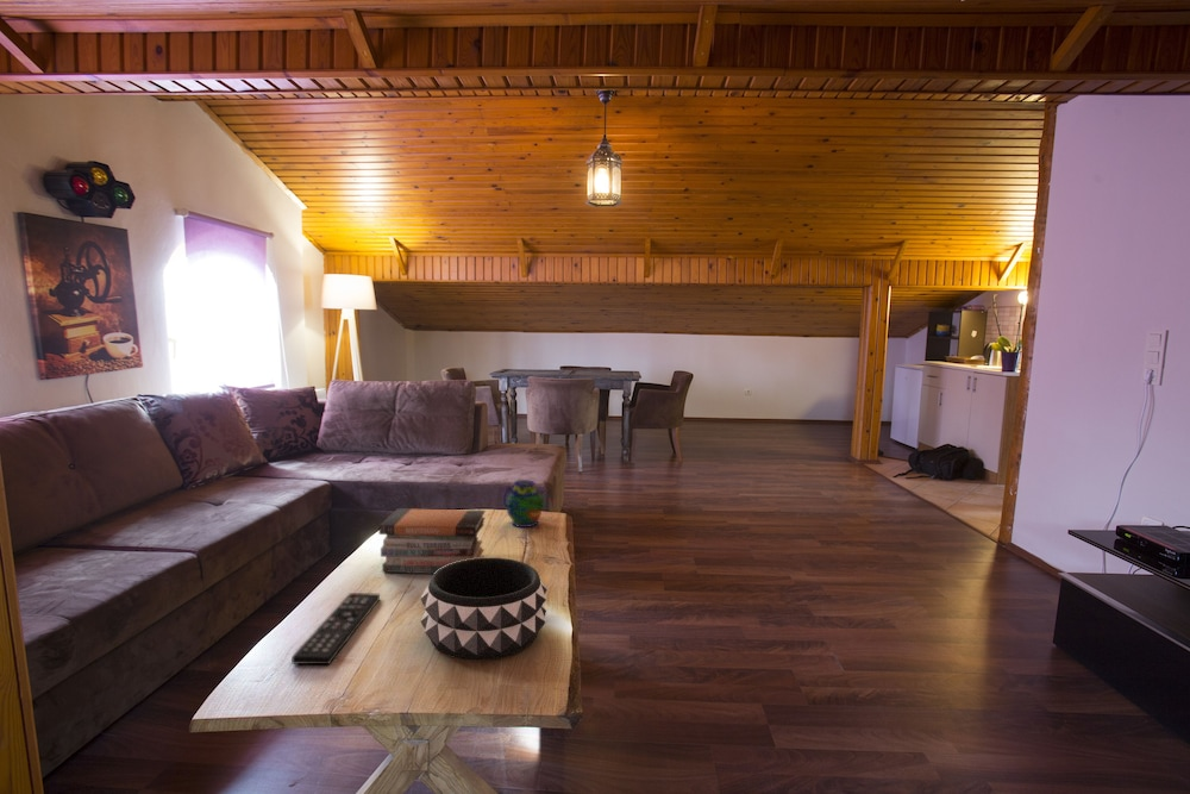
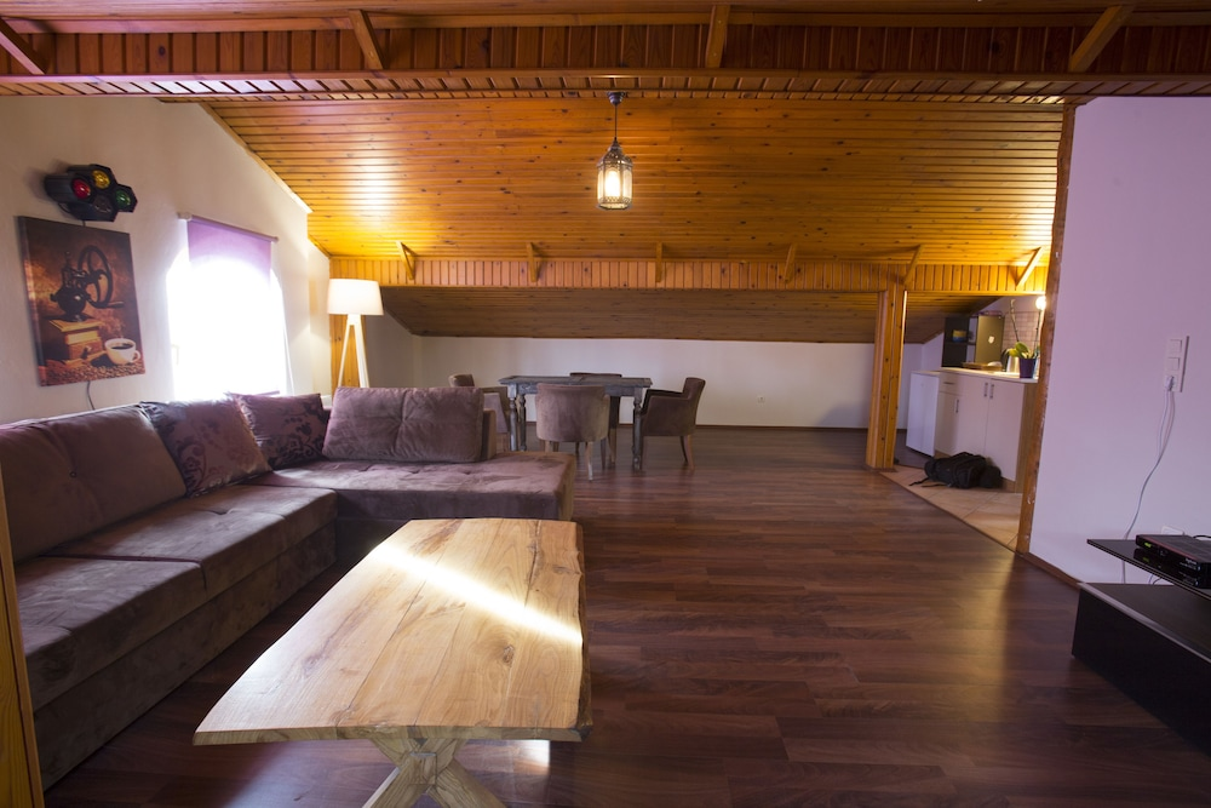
- remote control (340, 623)
- decorative bowl (484, 605)
- book stack (433, 540)
- mug (521, 505)
